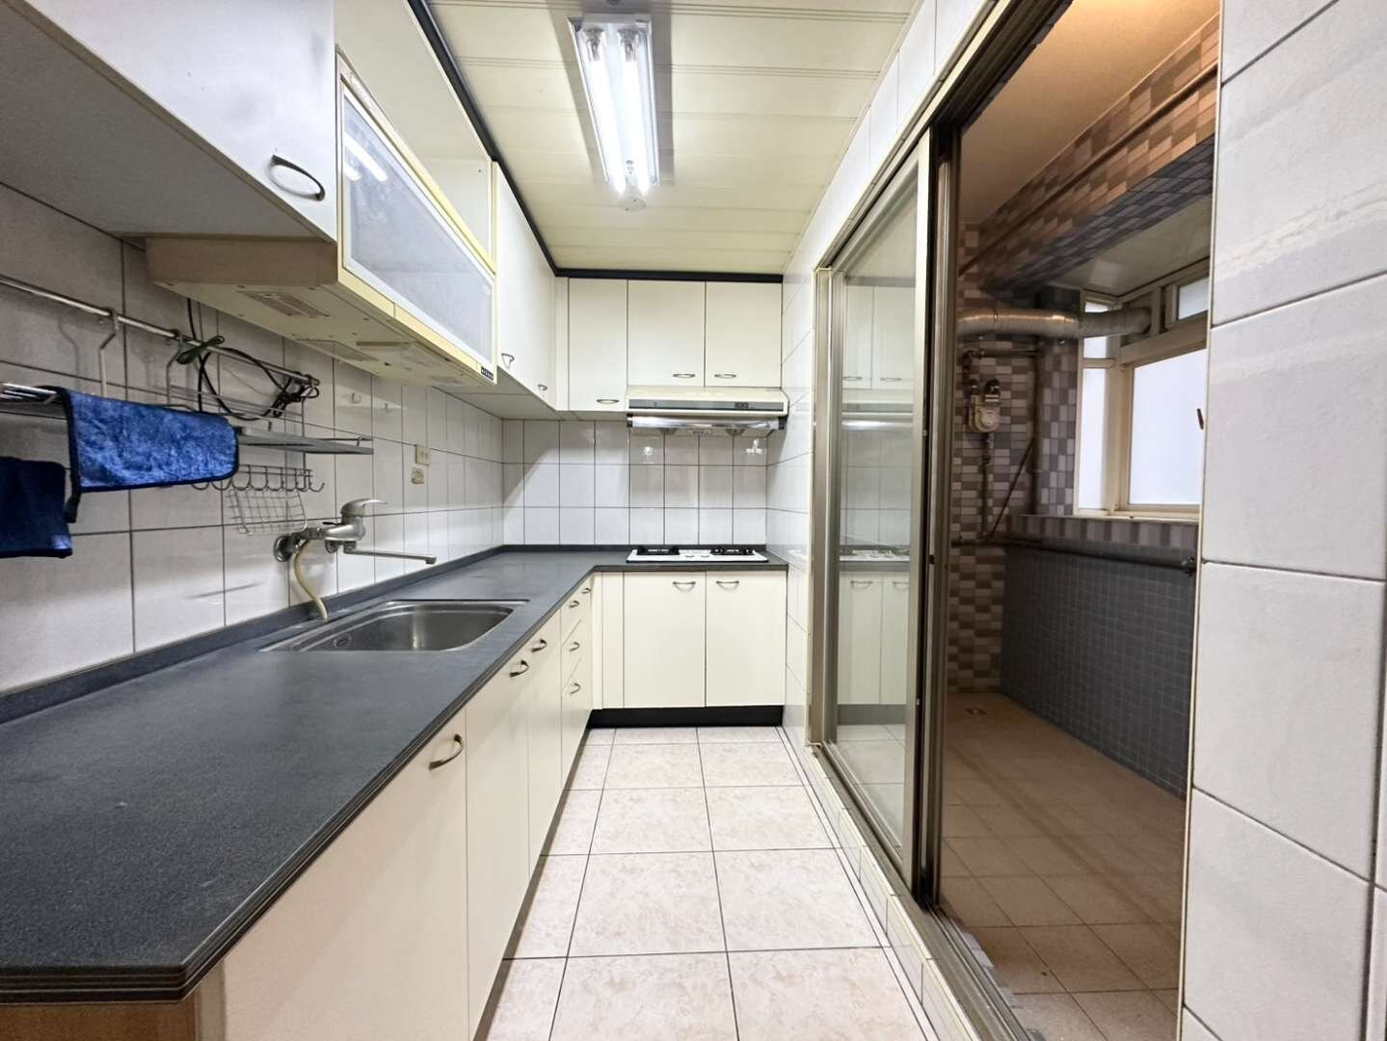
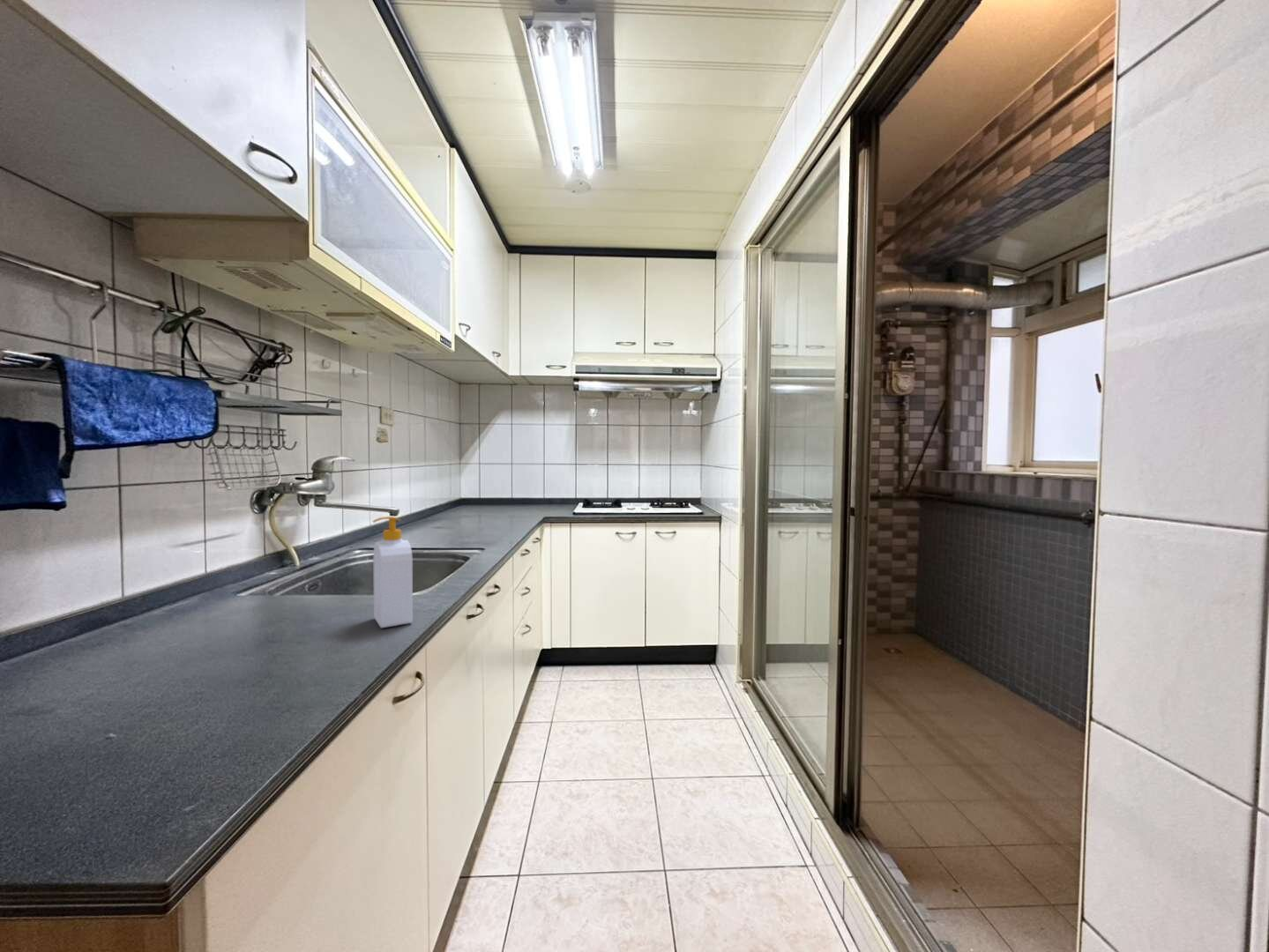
+ soap bottle (391, 569)
